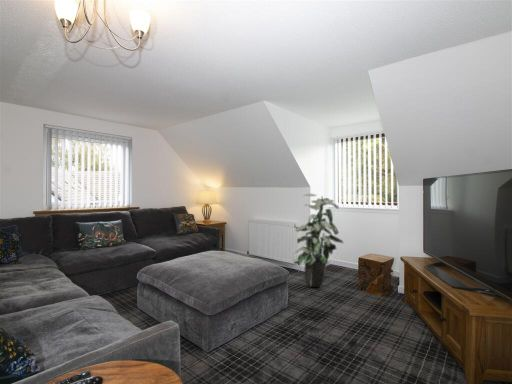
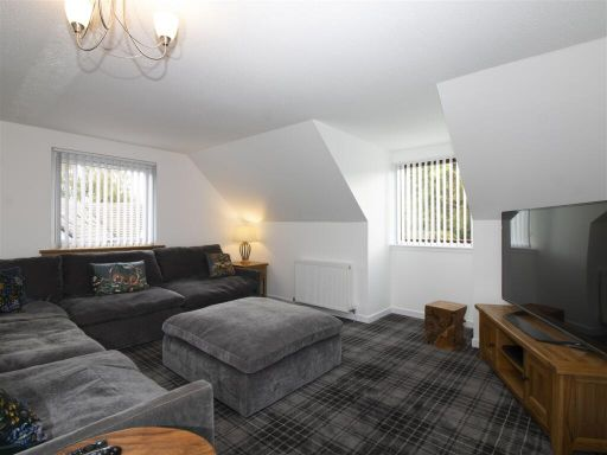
- indoor plant (315, 239)
